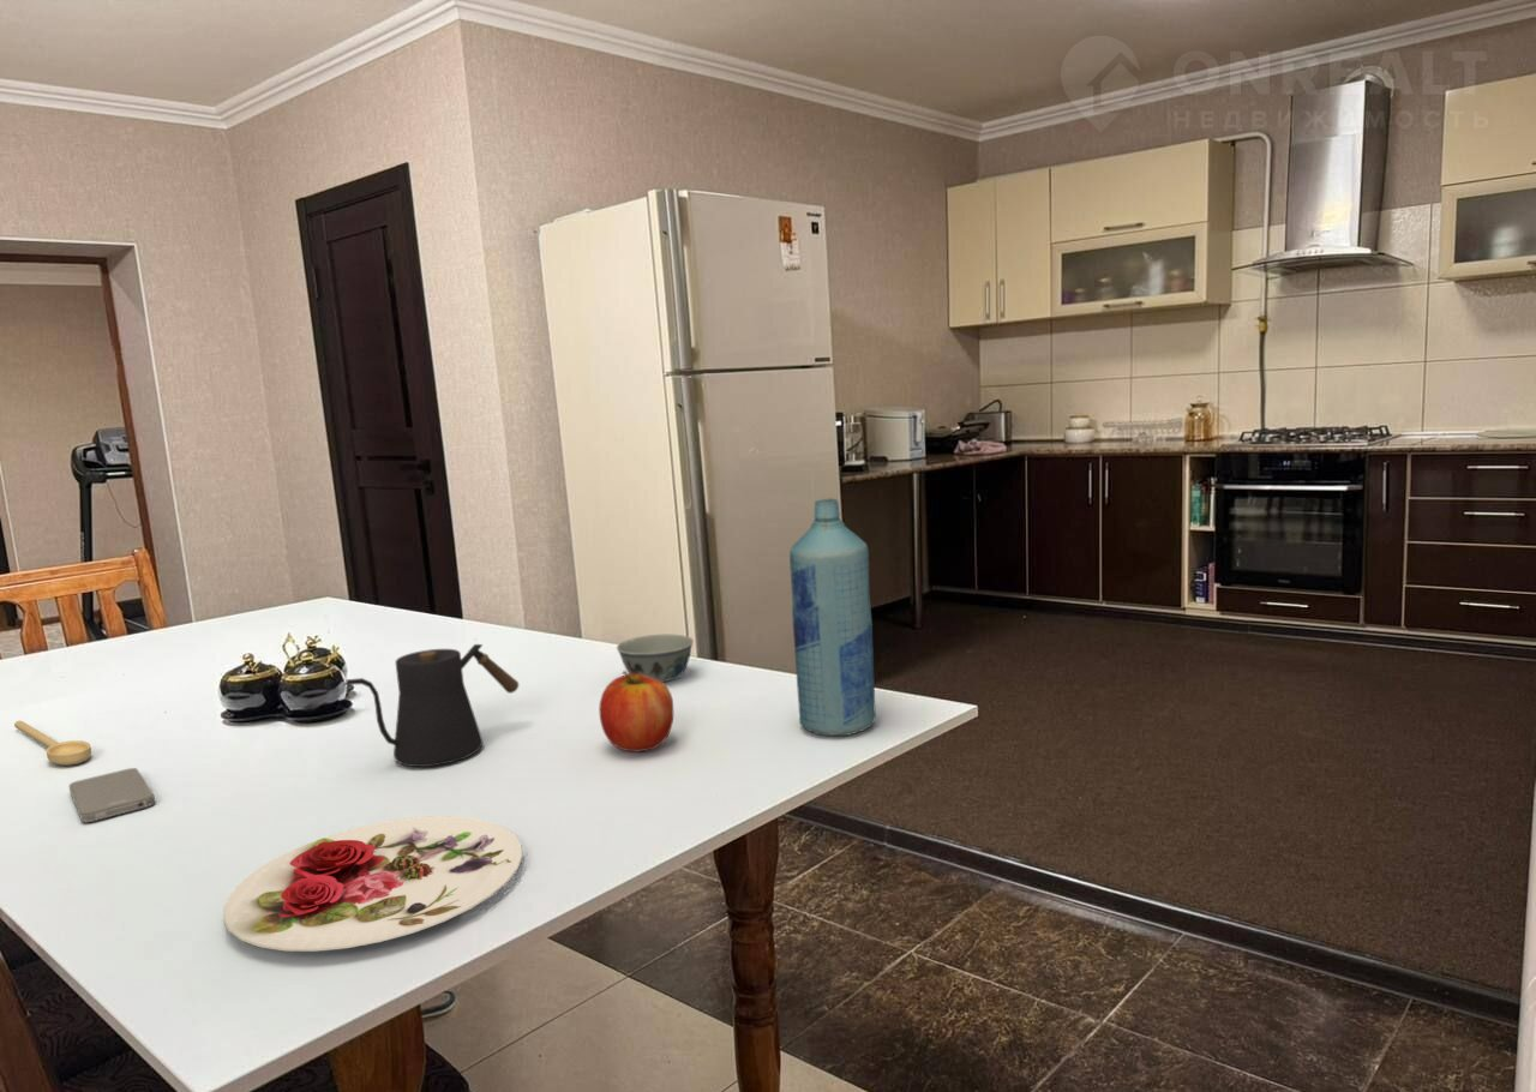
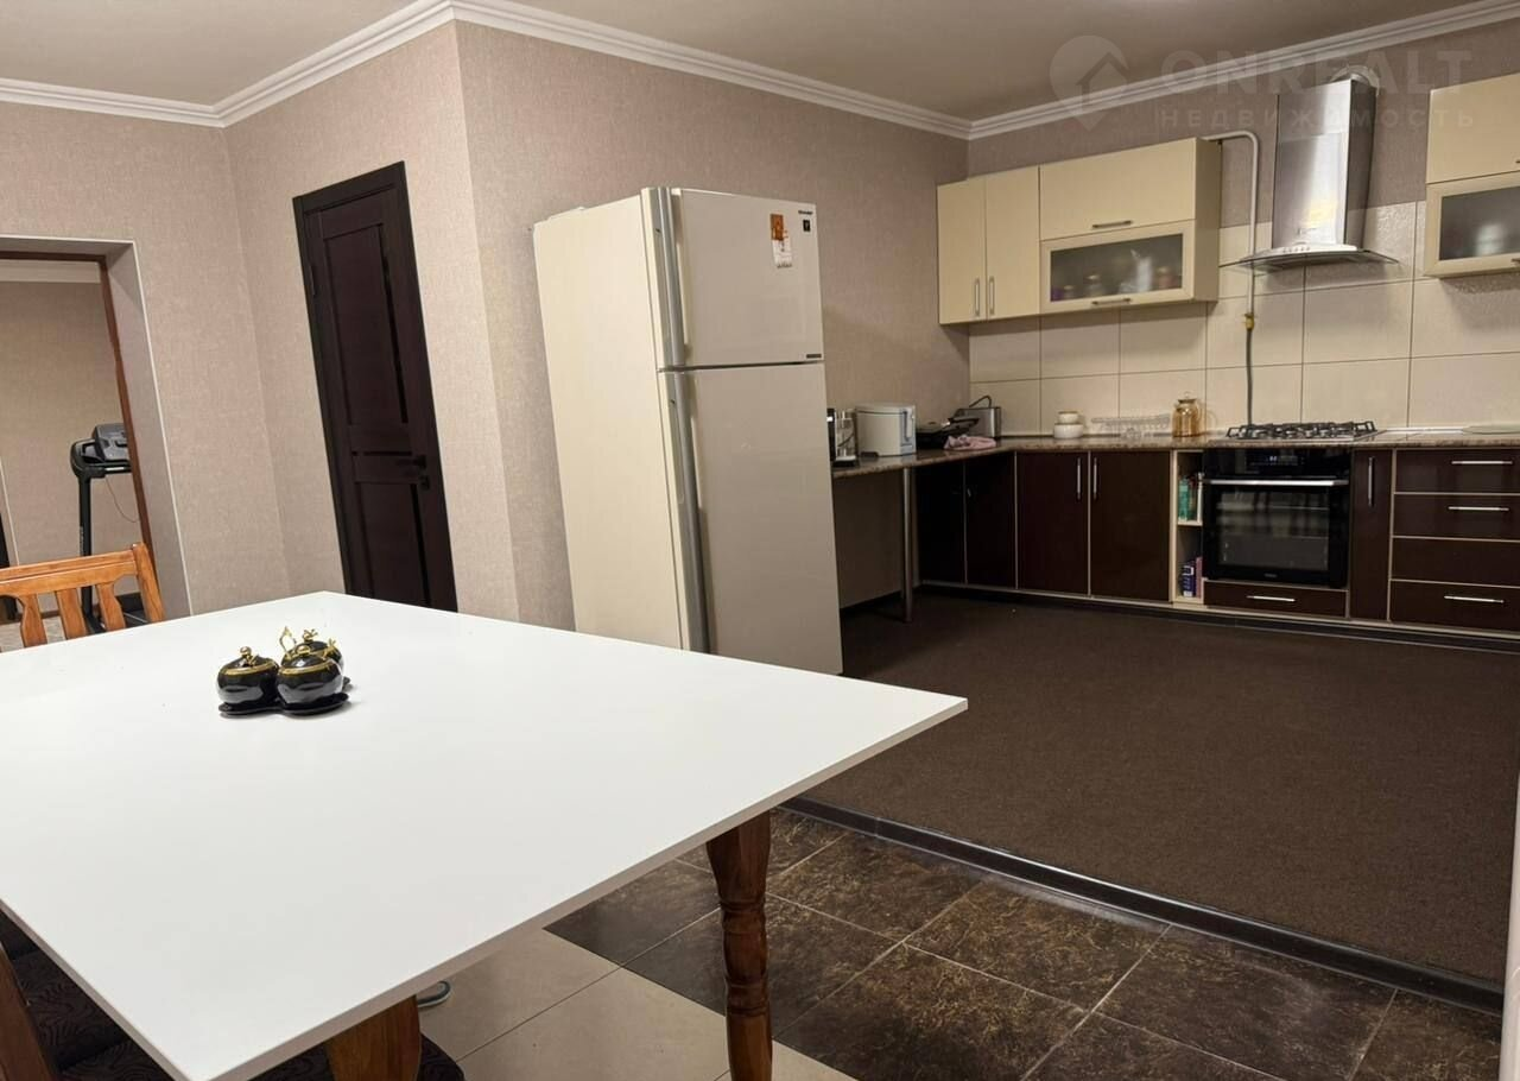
- bottle (832, 614)
- fruit (636, 708)
- kettle (438, 701)
- bowl (656, 660)
- plate (379, 872)
- spoon (46, 739)
- smartphone (110, 793)
